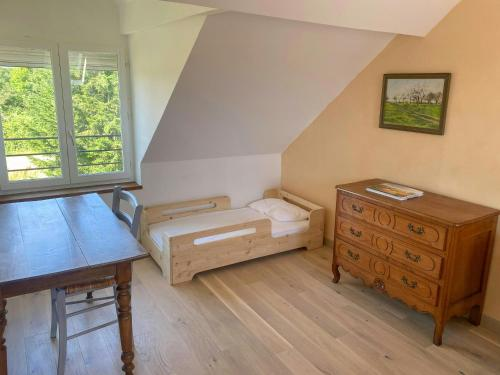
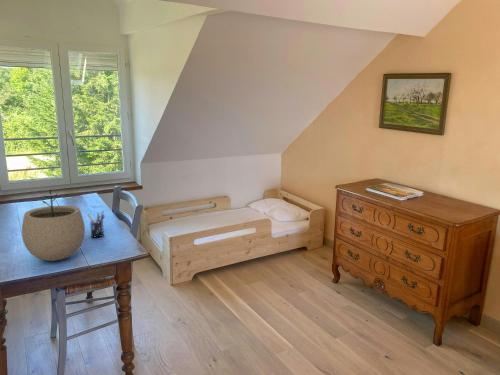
+ plant pot (53, 224)
+ pen holder (97, 223)
